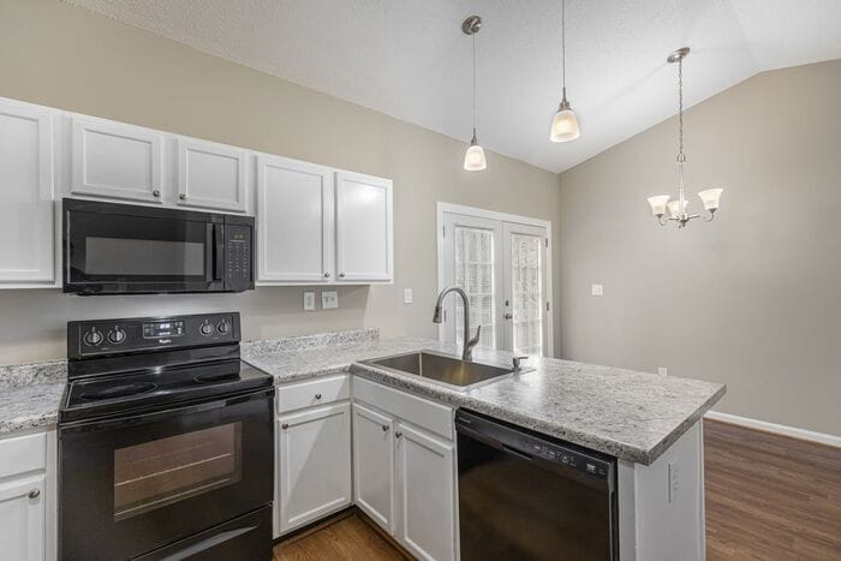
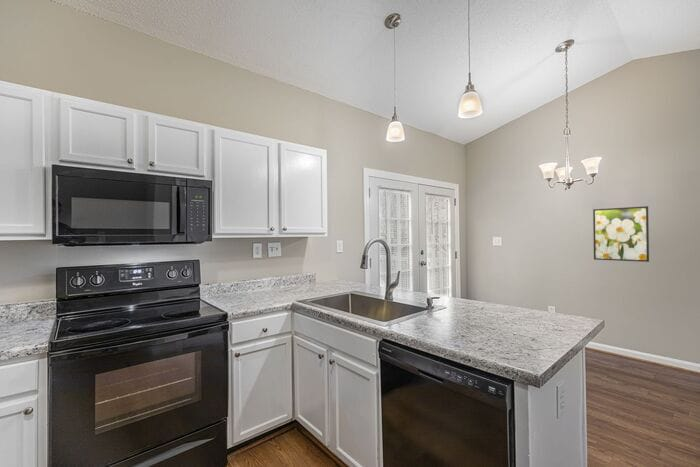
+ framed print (619, 234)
